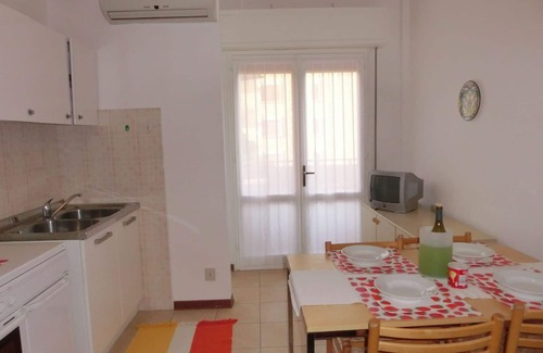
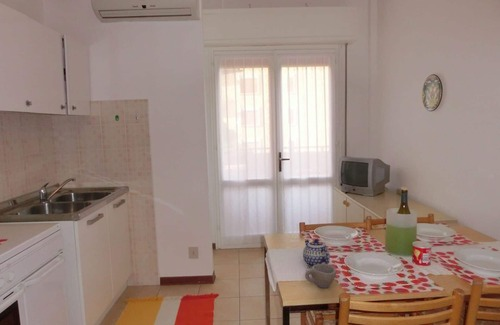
+ cup (320, 277)
+ teapot (316, 252)
